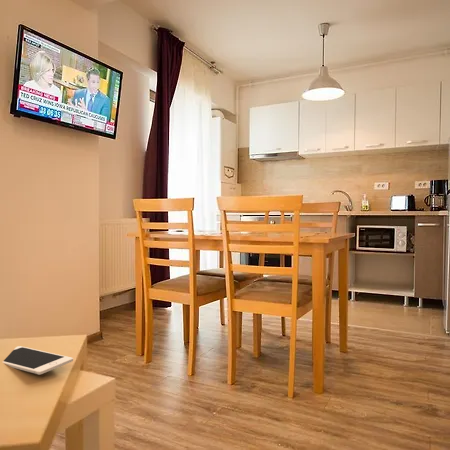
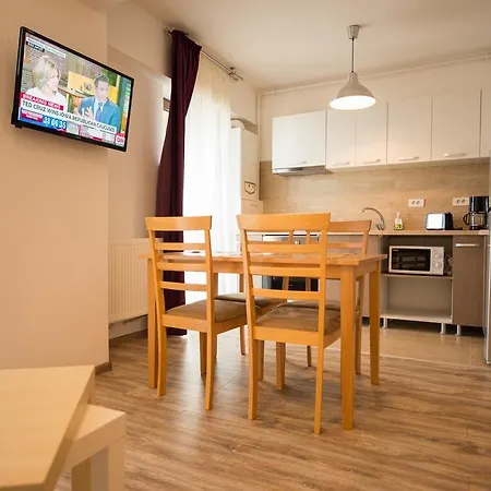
- cell phone (28, 359)
